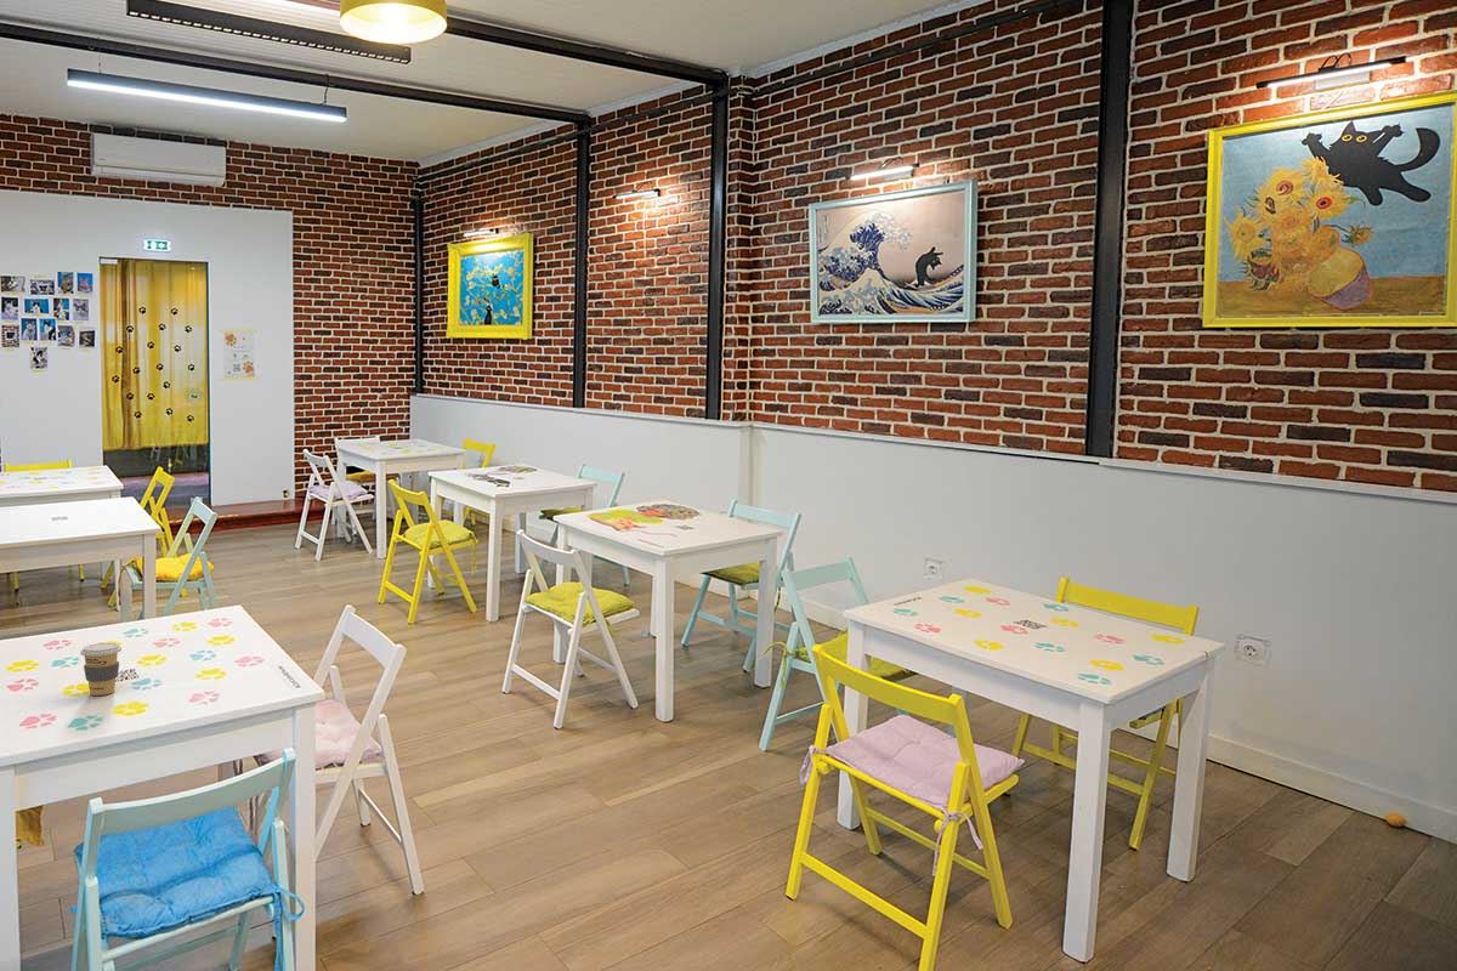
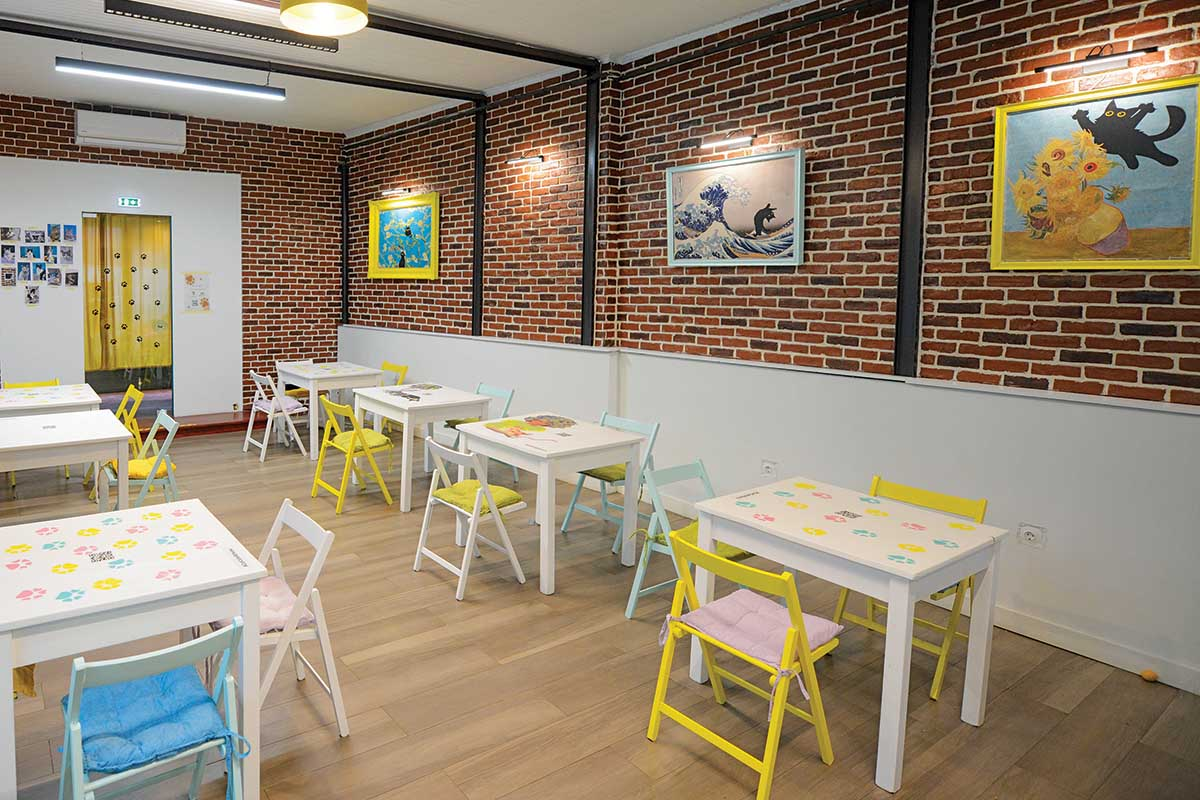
- coffee cup (101, 669)
